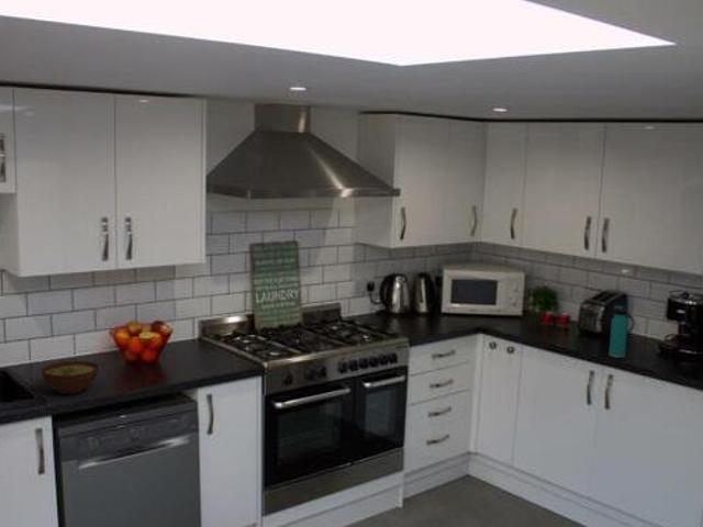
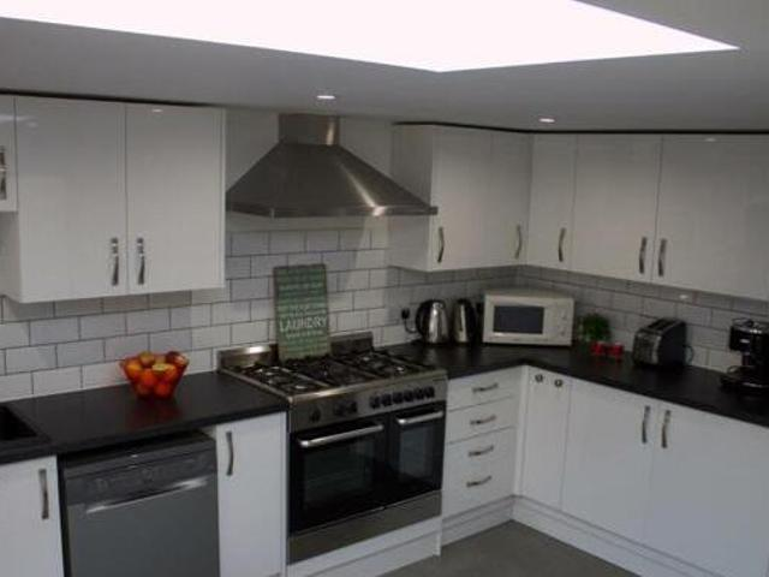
- bowl (70, 380)
- thermos bottle (618, 330)
